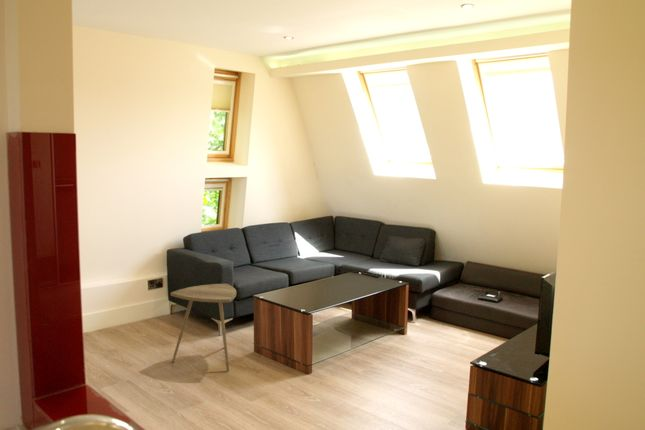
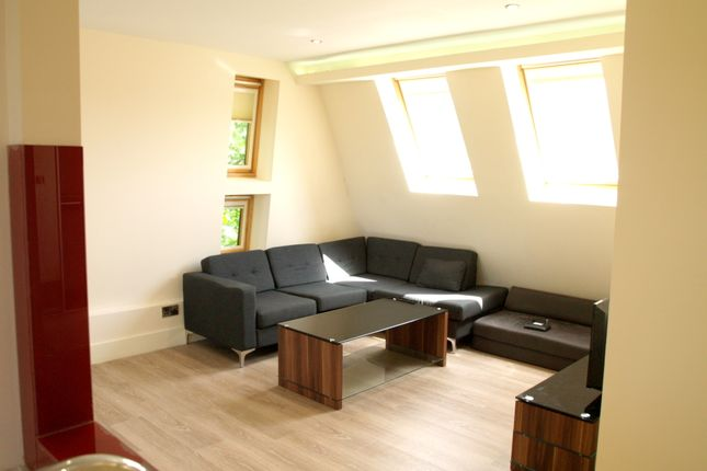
- side table (186, 321)
